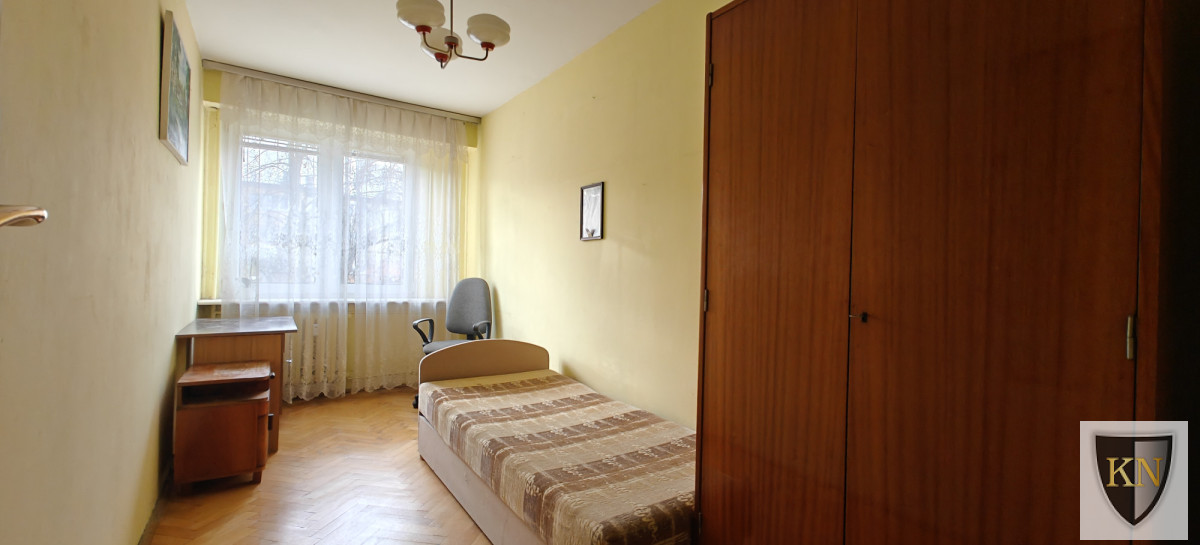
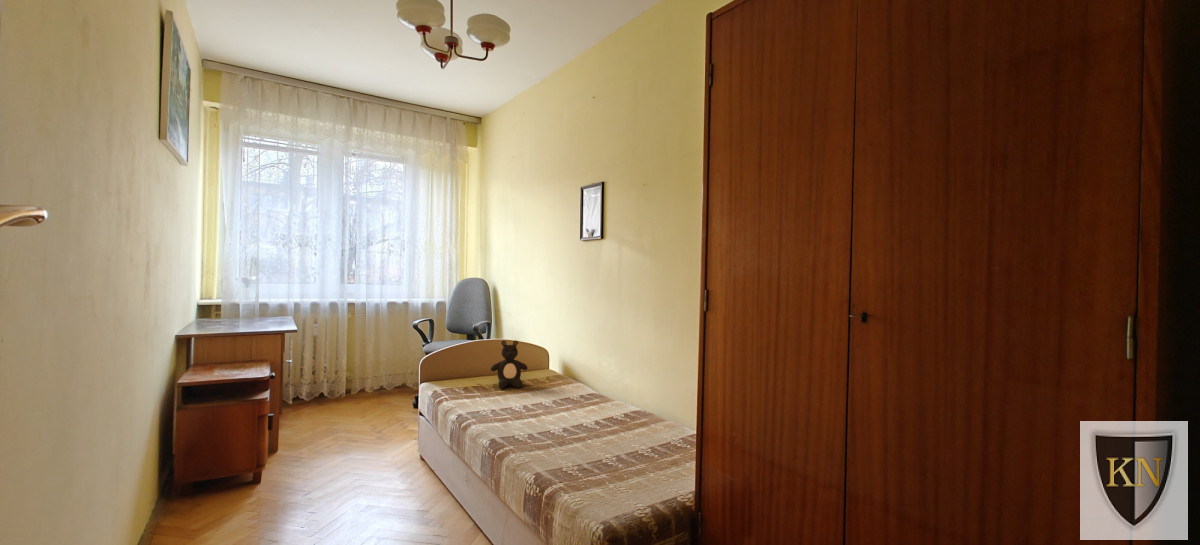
+ teddy bear (509, 363)
